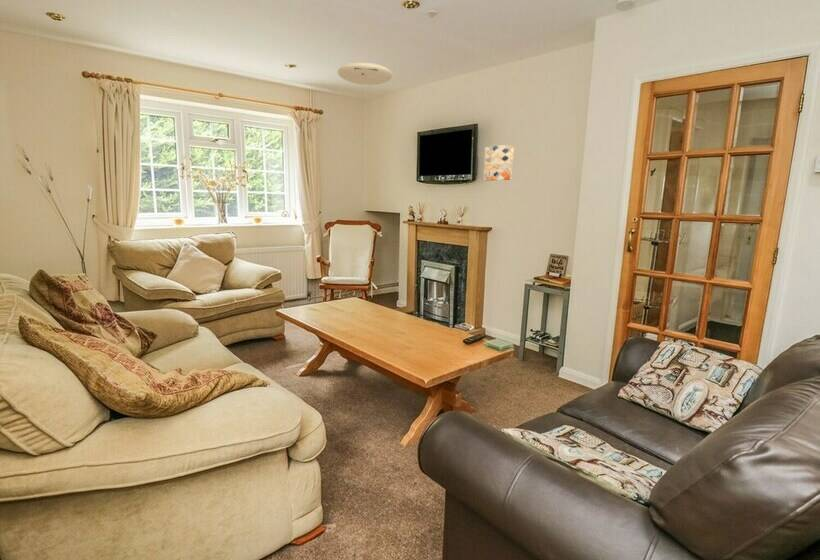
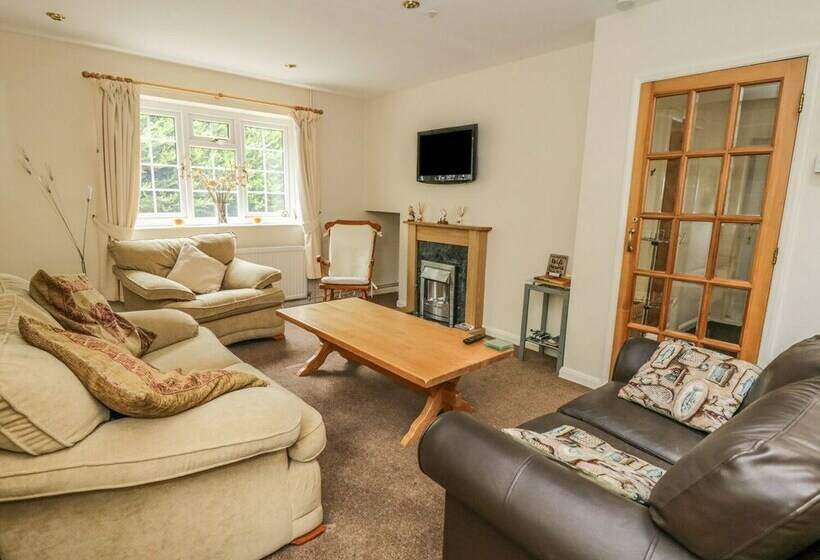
- ceiling light (365, 74)
- wall art (498, 163)
